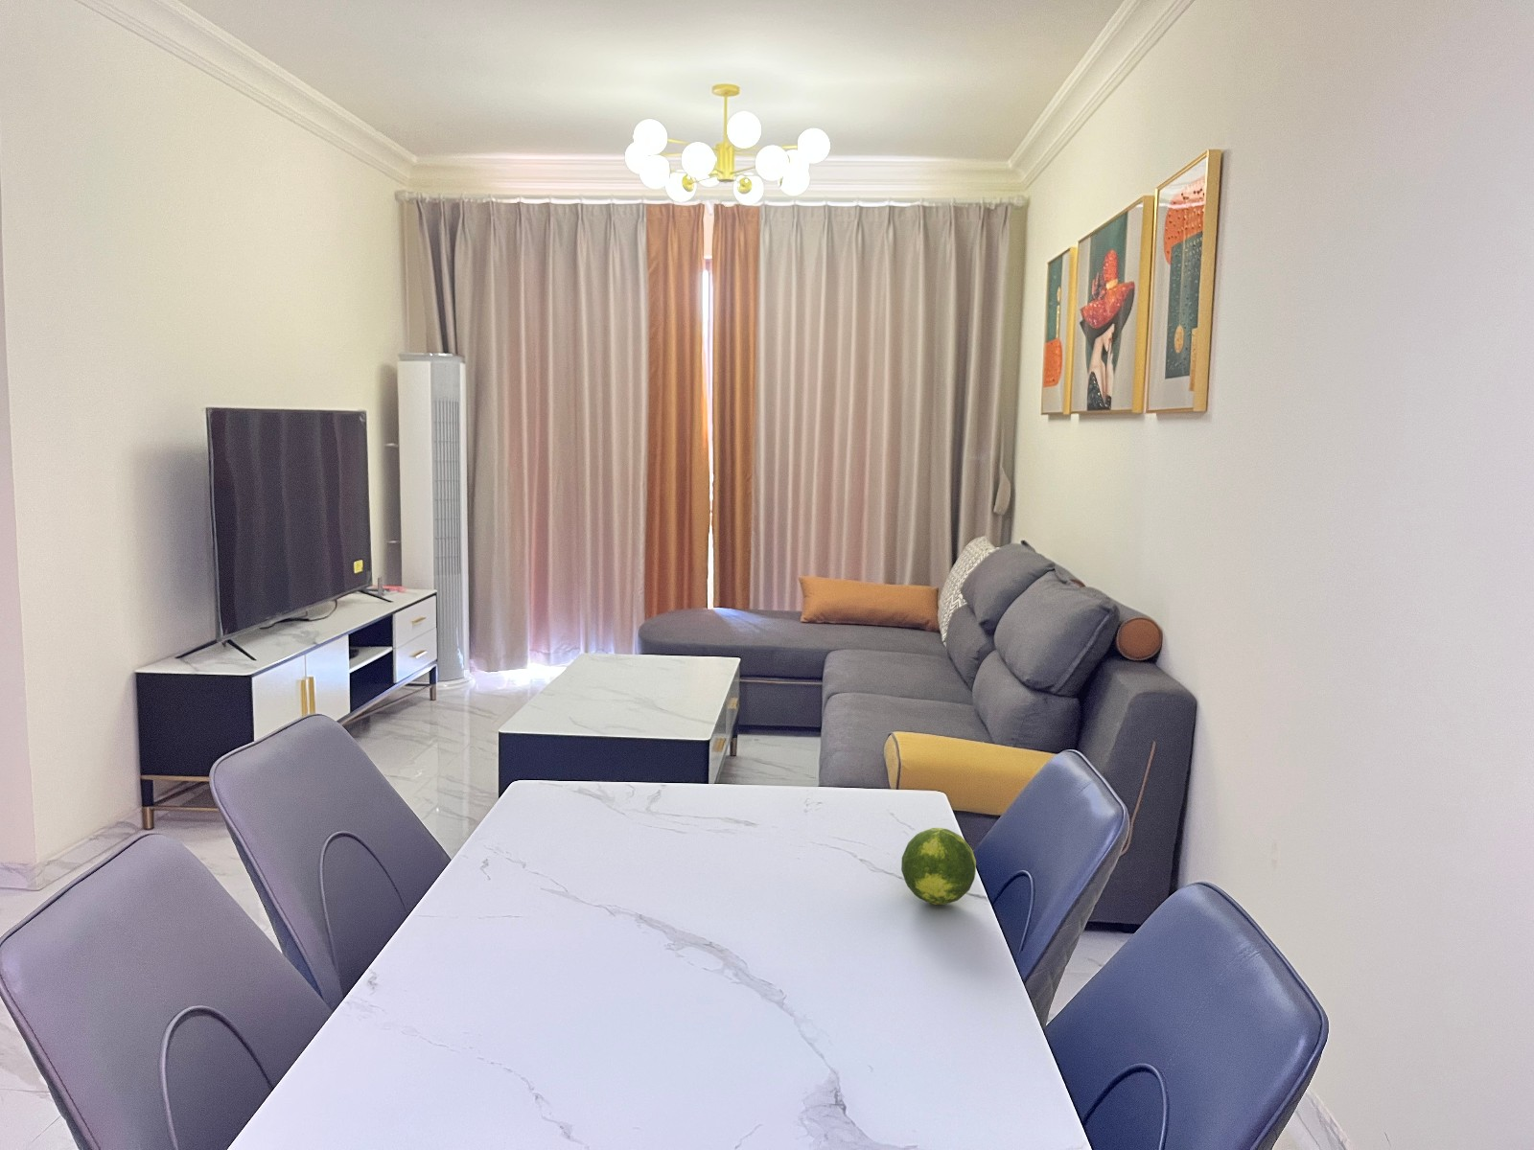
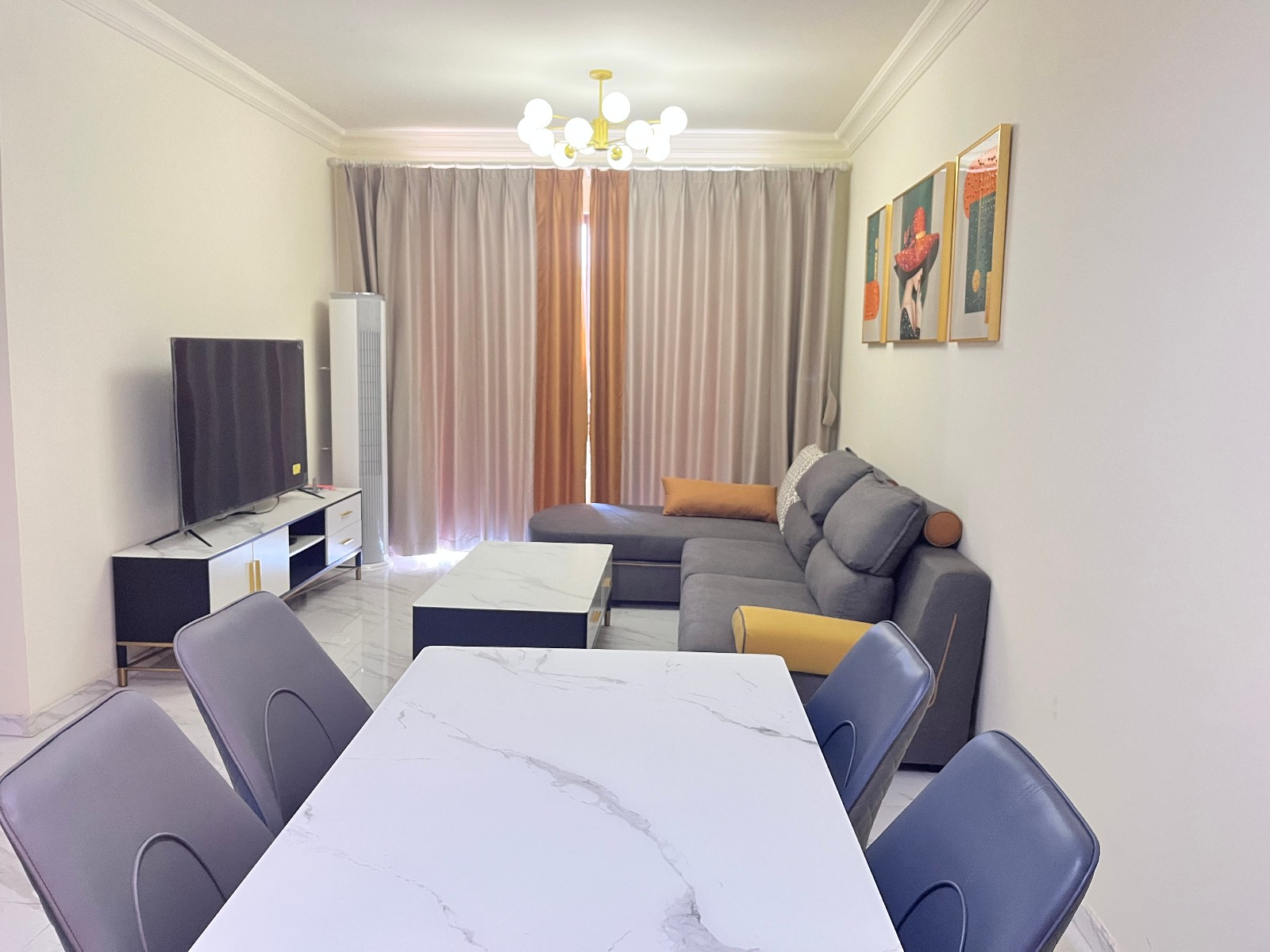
- fruit (937, 865)
